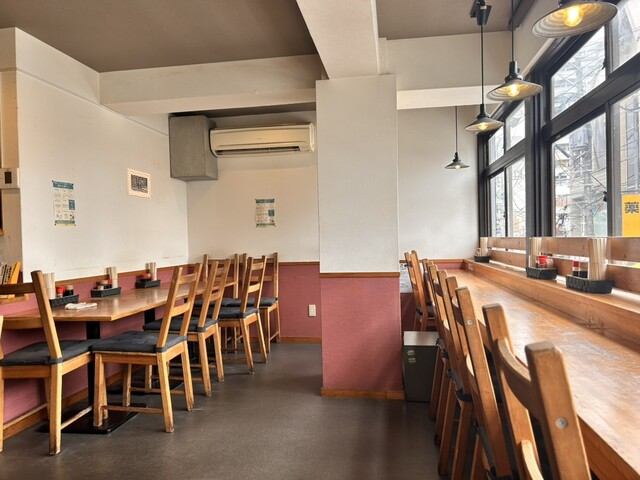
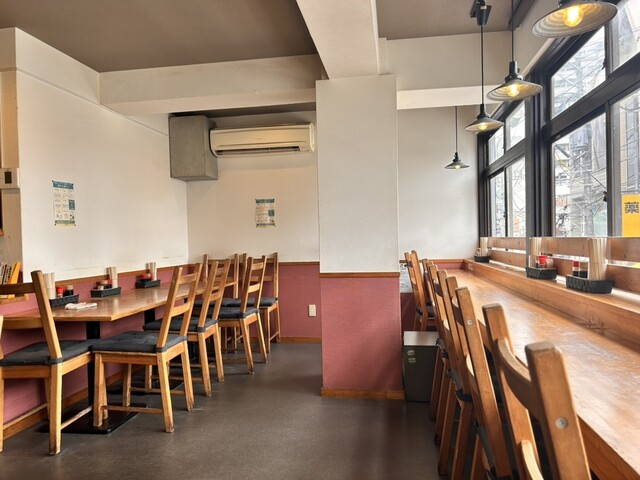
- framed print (139, 184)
